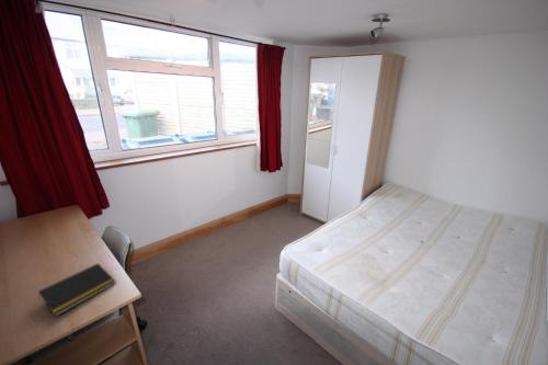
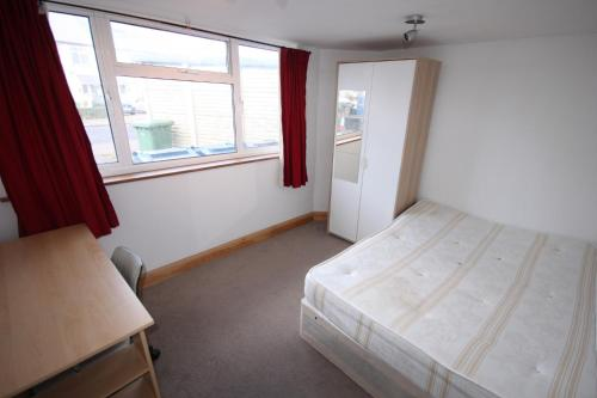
- notepad (79, 286)
